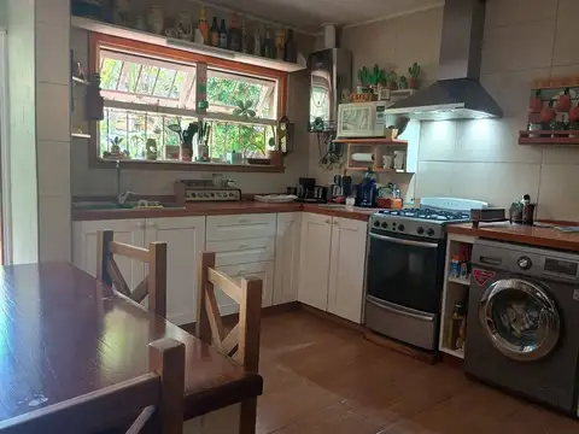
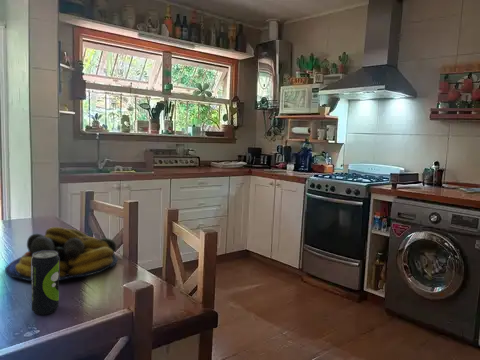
+ fruit bowl (64, 246)
+ beverage can (45, 282)
